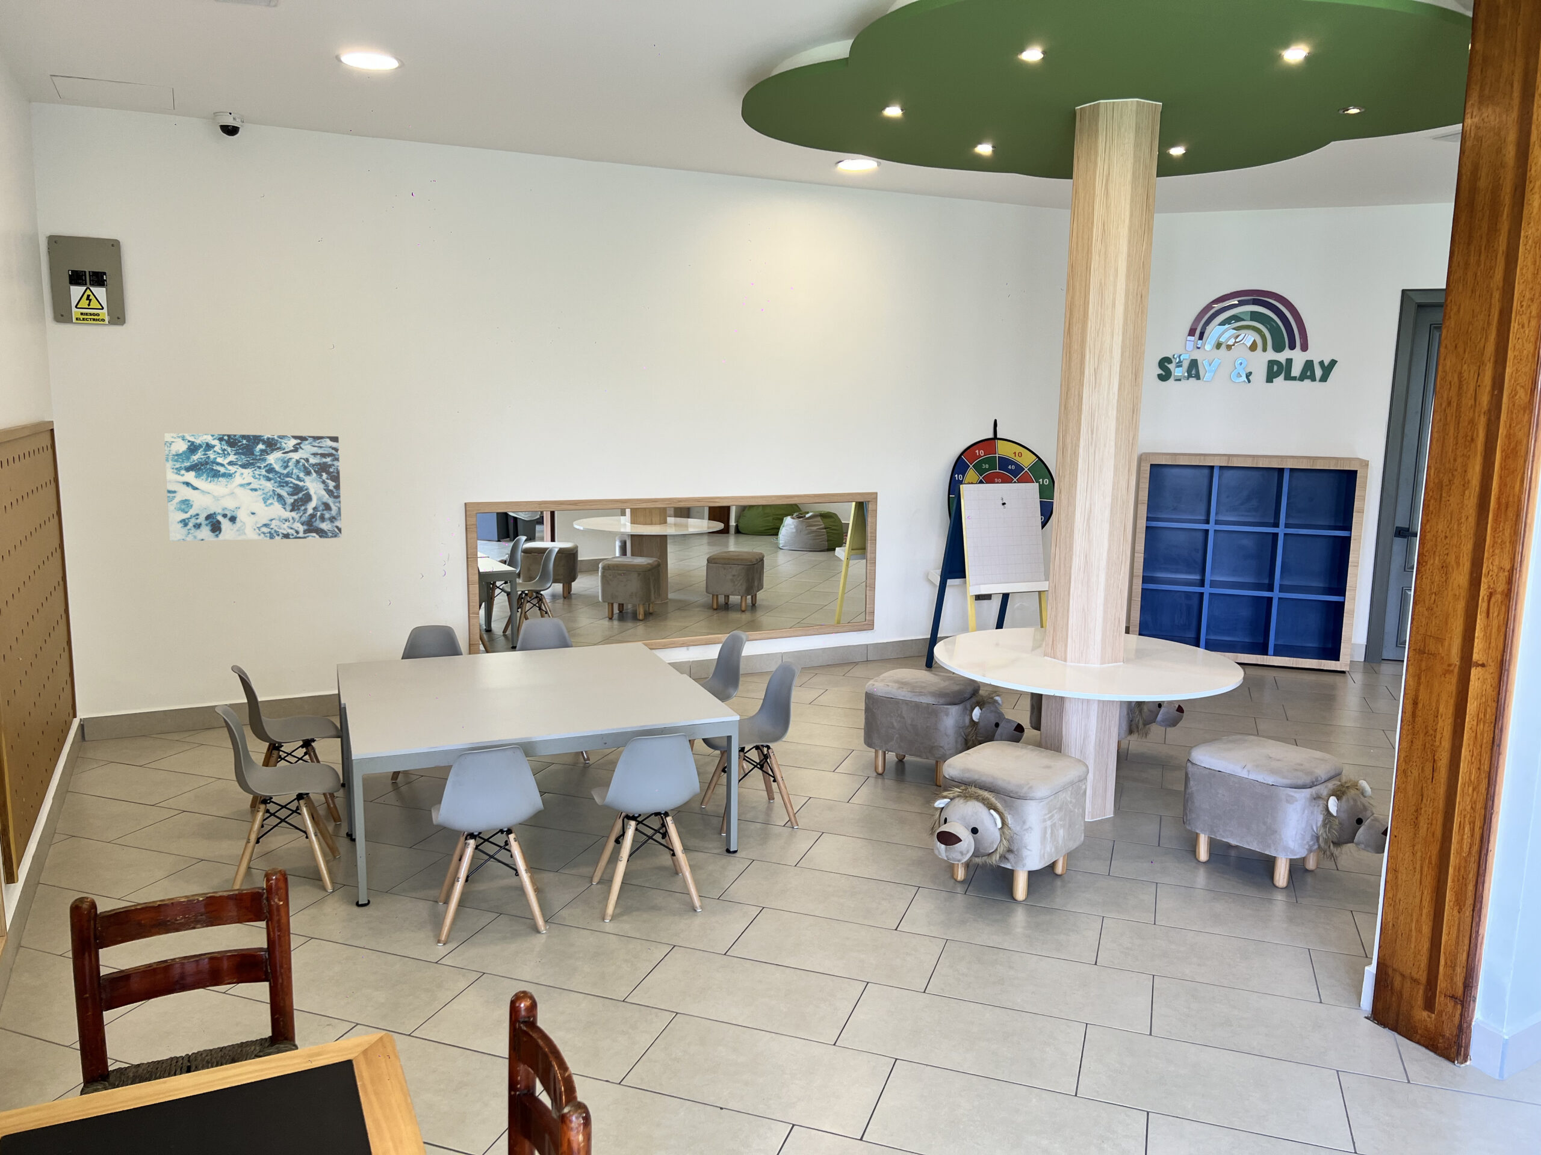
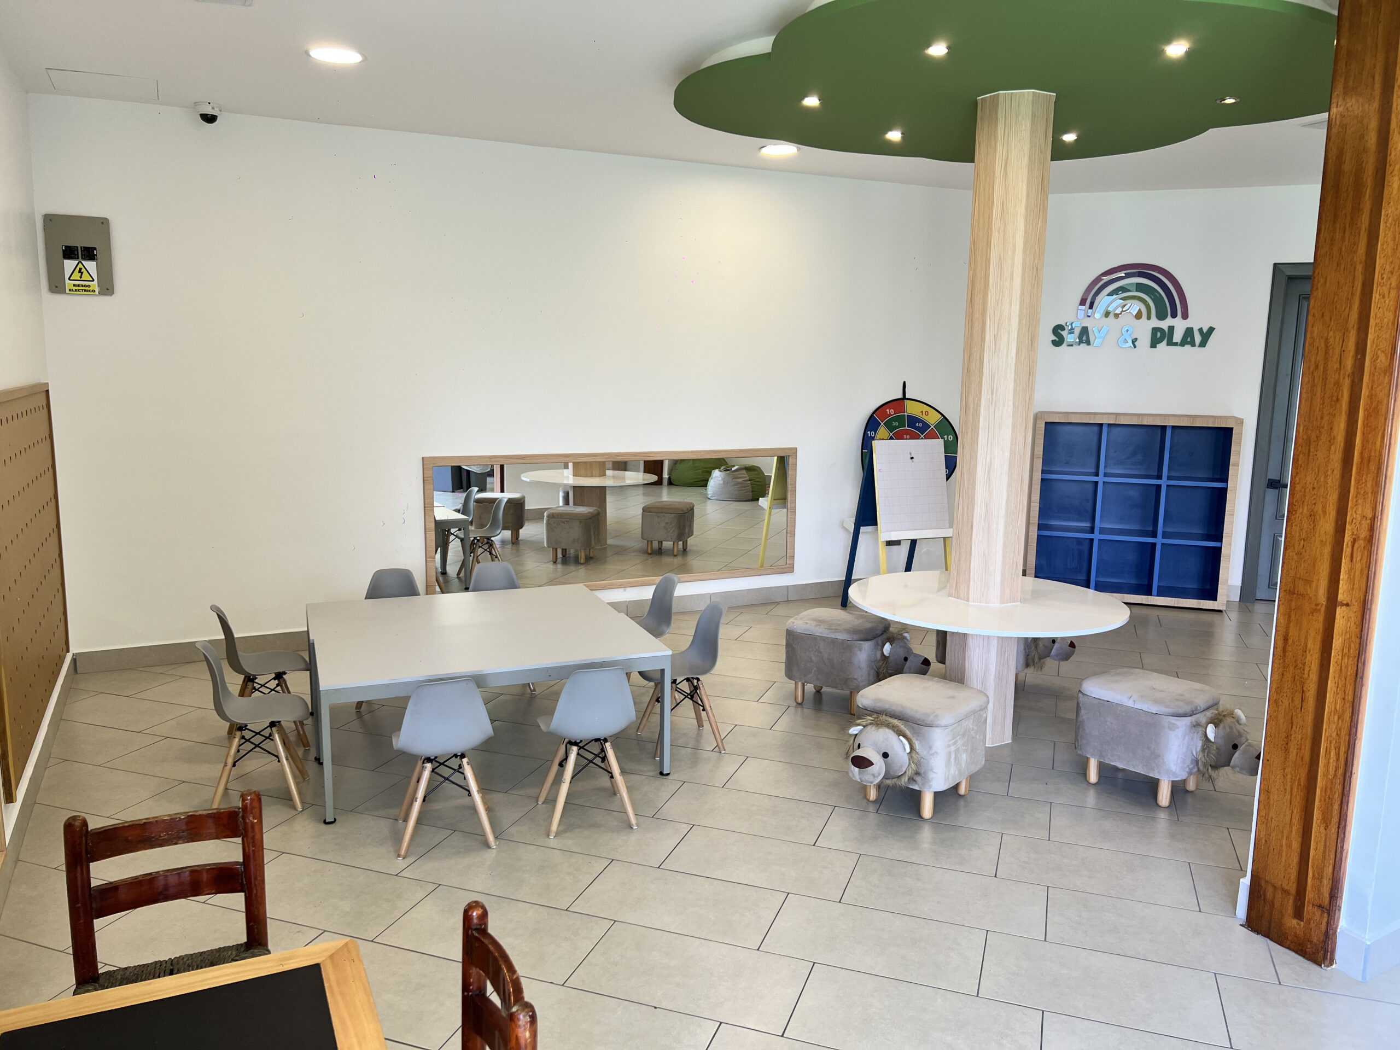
- wall art (256, 488)
